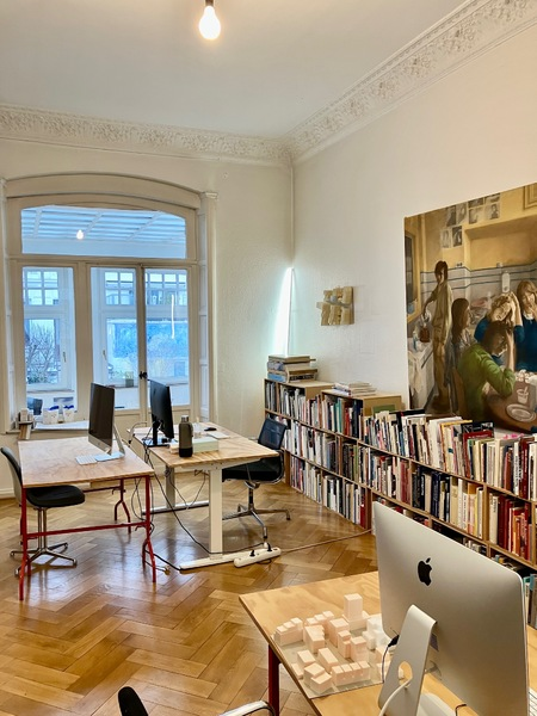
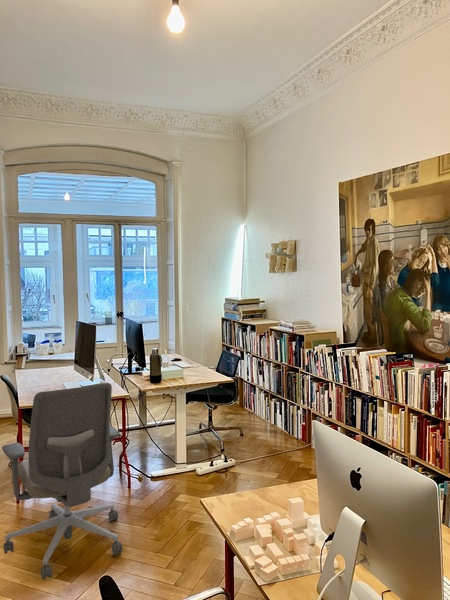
+ office chair (65, 460)
